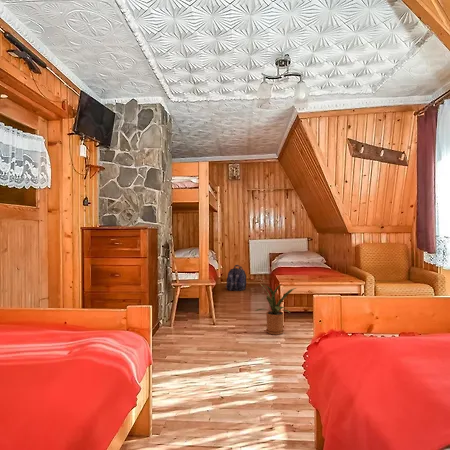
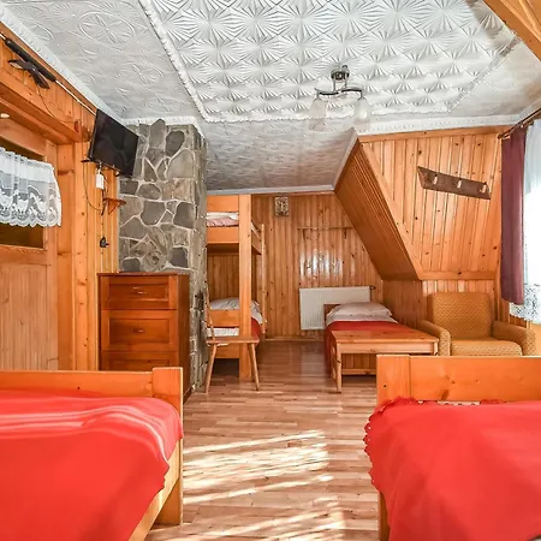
- house plant (276, 308)
- backpack (236, 277)
